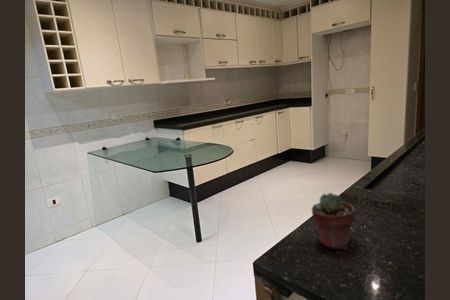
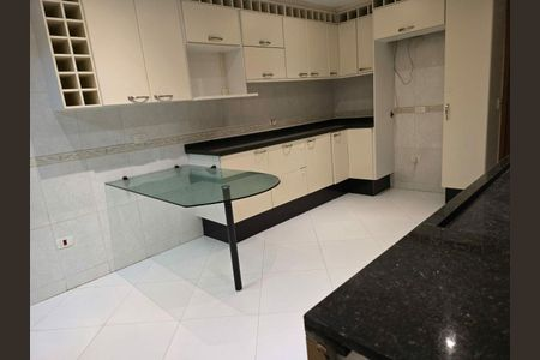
- potted succulent (332, 218)
